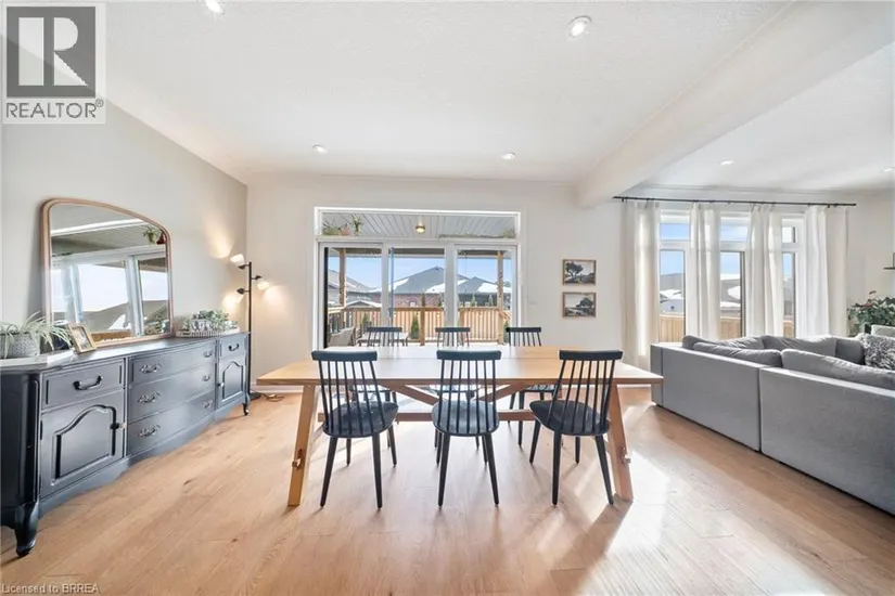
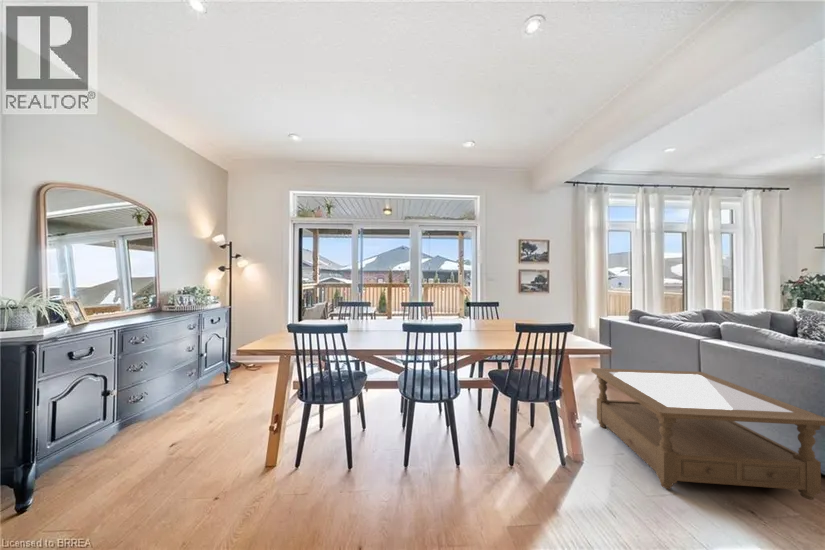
+ coffee table (685, 421)
